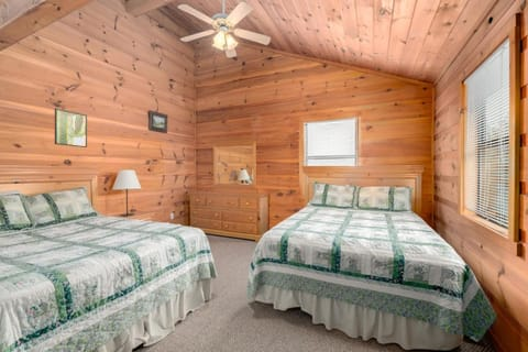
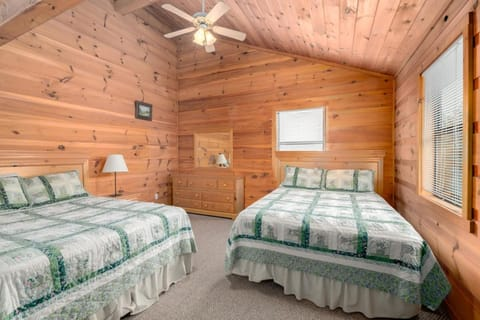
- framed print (72, 129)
